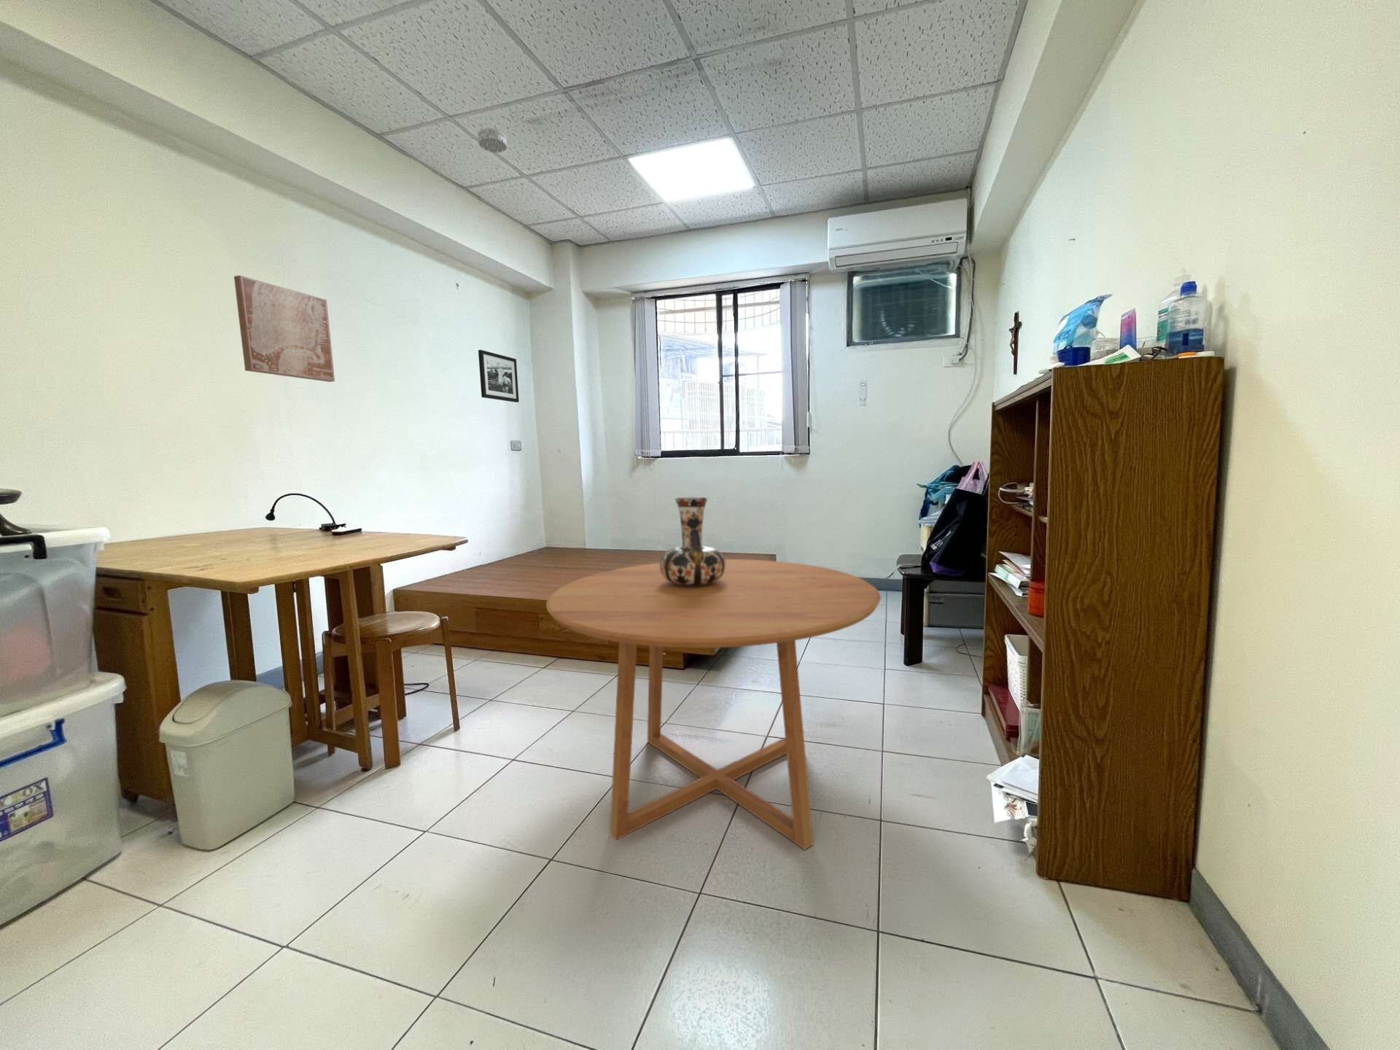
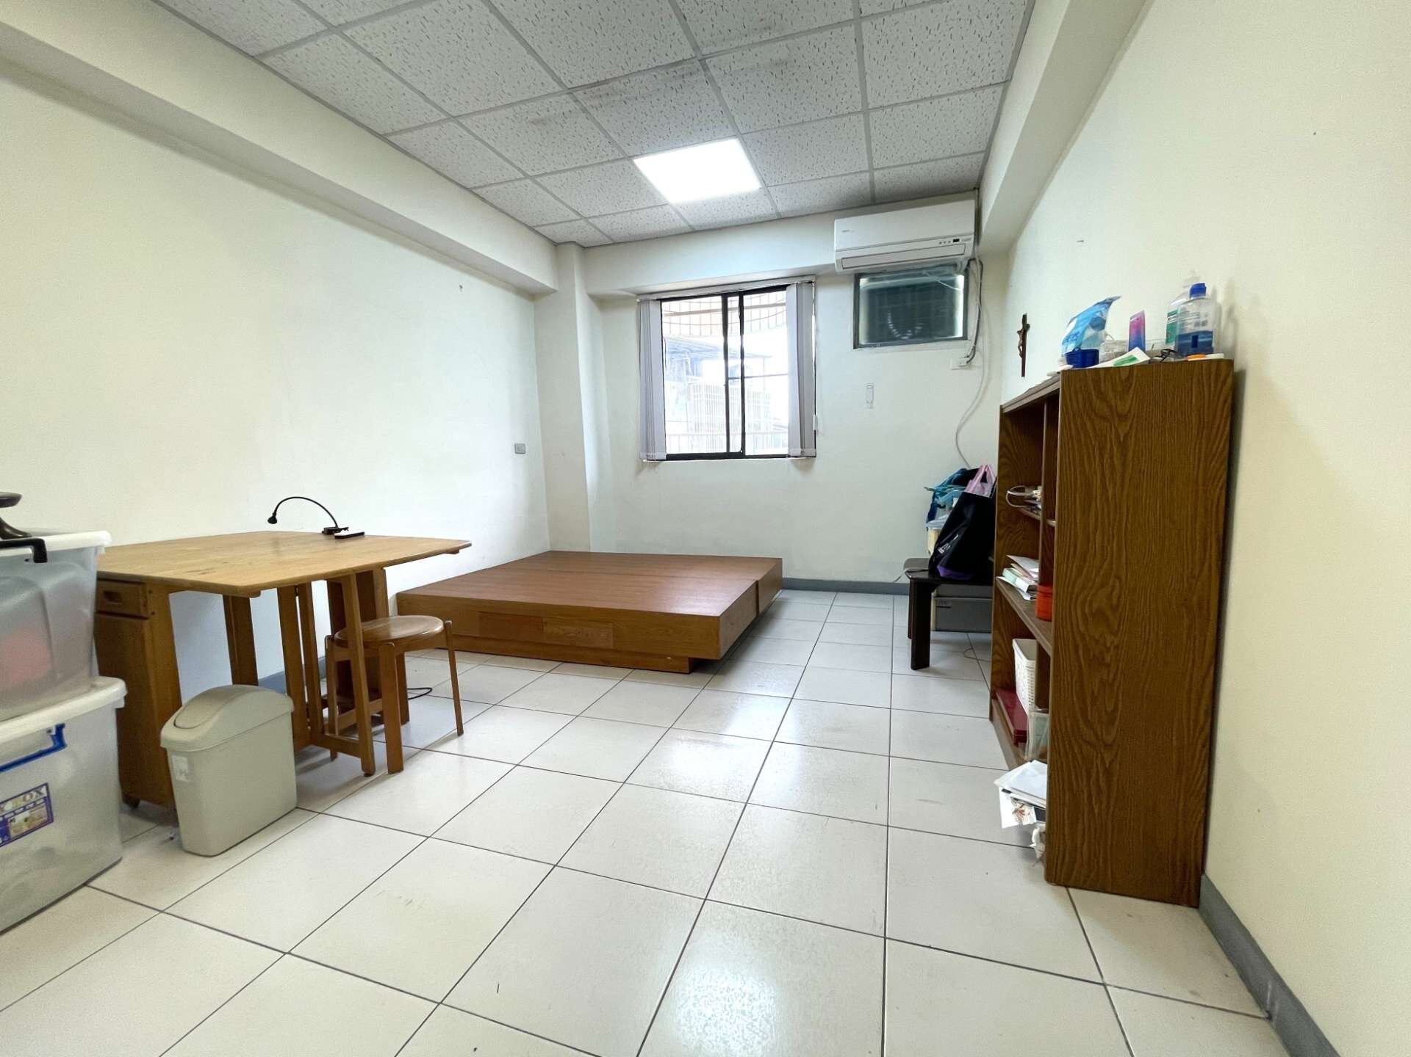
- picture frame (499, 377)
- smoke detector (492, 139)
- wall art (288, 332)
- decorative vase (691, 539)
- dining table (714, 646)
